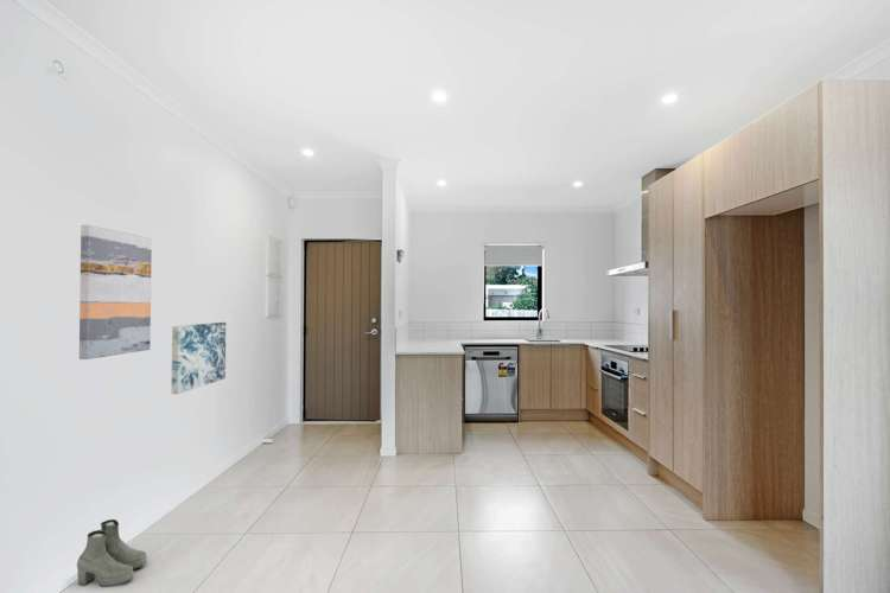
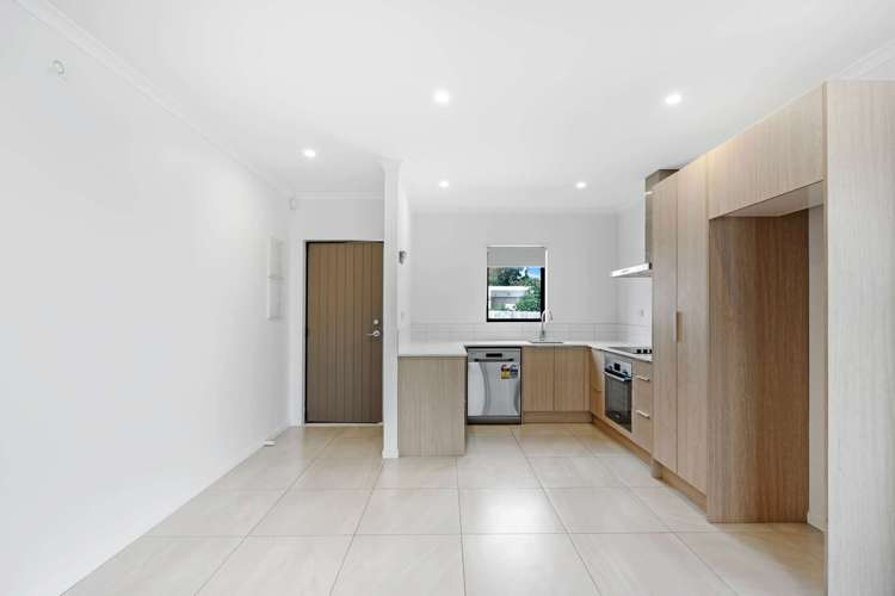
- wall art (119, 293)
- boots (113, 550)
- wall art (201, 355)
